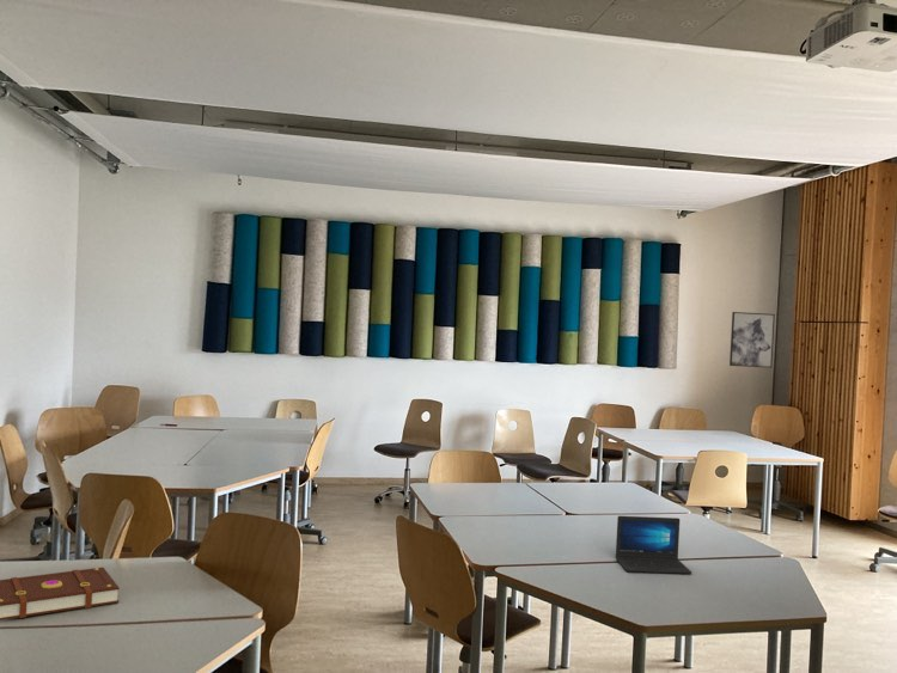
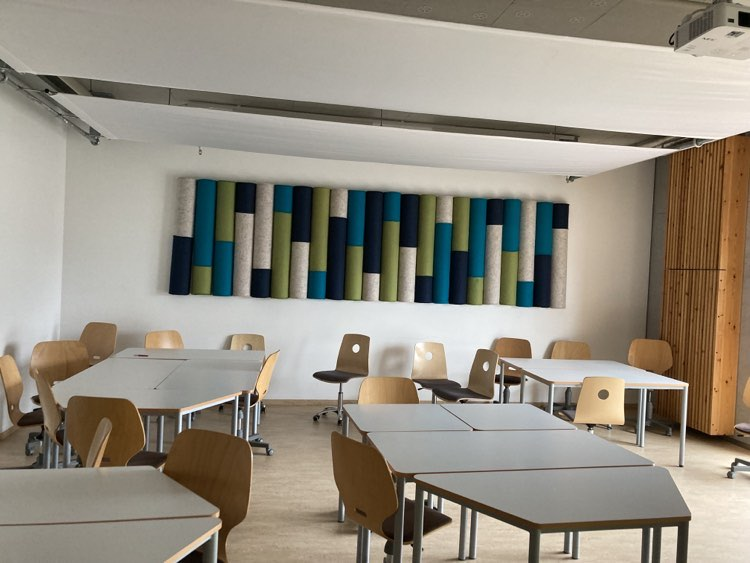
- laptop (653, 544)
- wall art (751, 339)
- book (50, 591)
